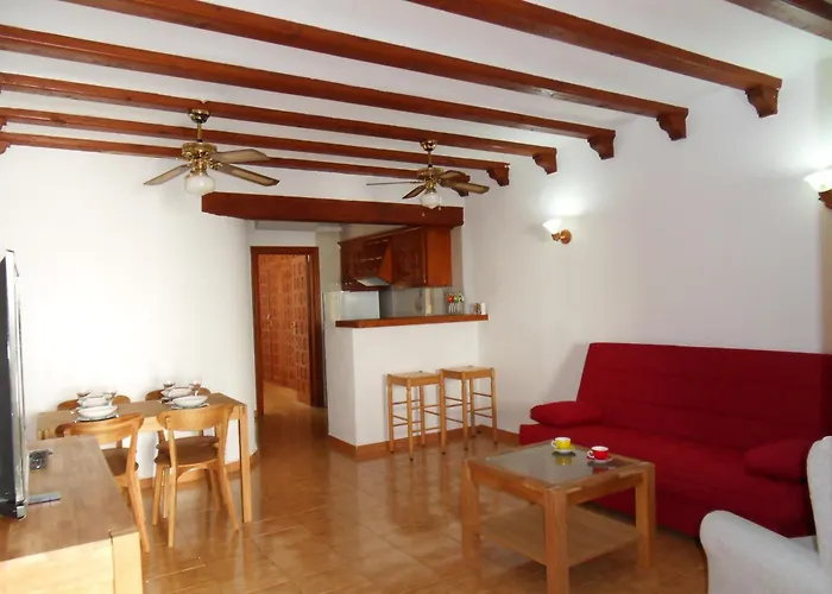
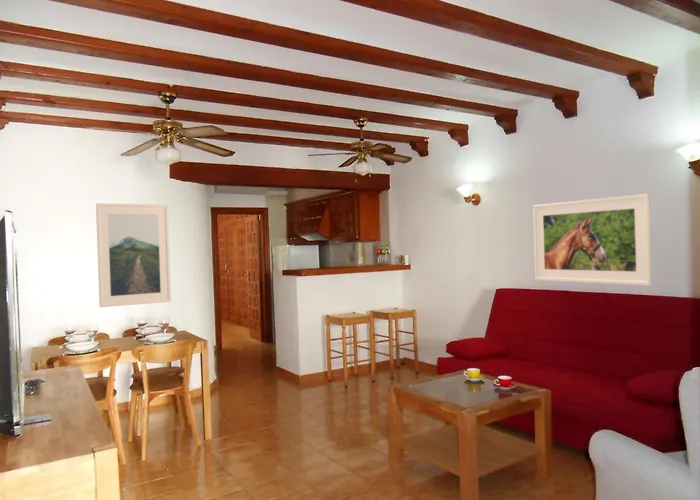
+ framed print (586, 241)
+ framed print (134, 254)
